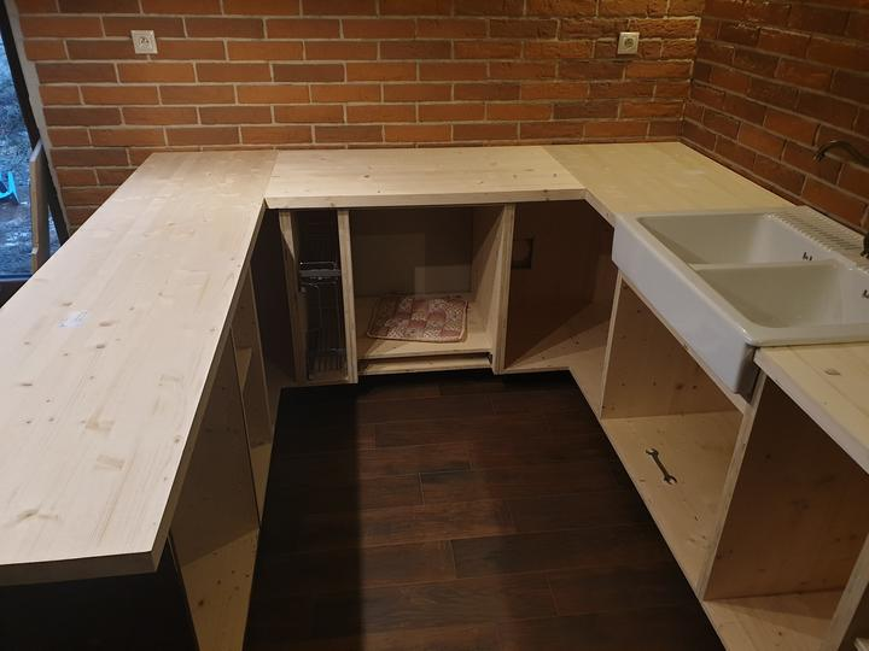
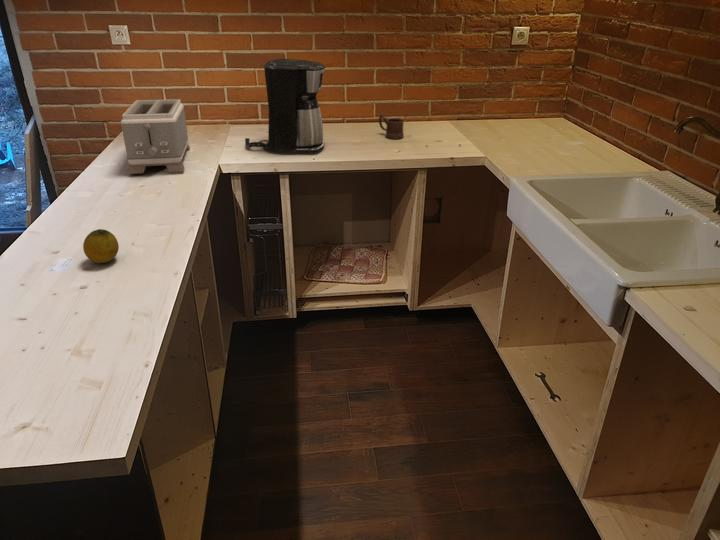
+ mug (390, 125)
+ coffee maker (287, 103)
+ fruit (101, 246)
+ toaster (157, 135)
